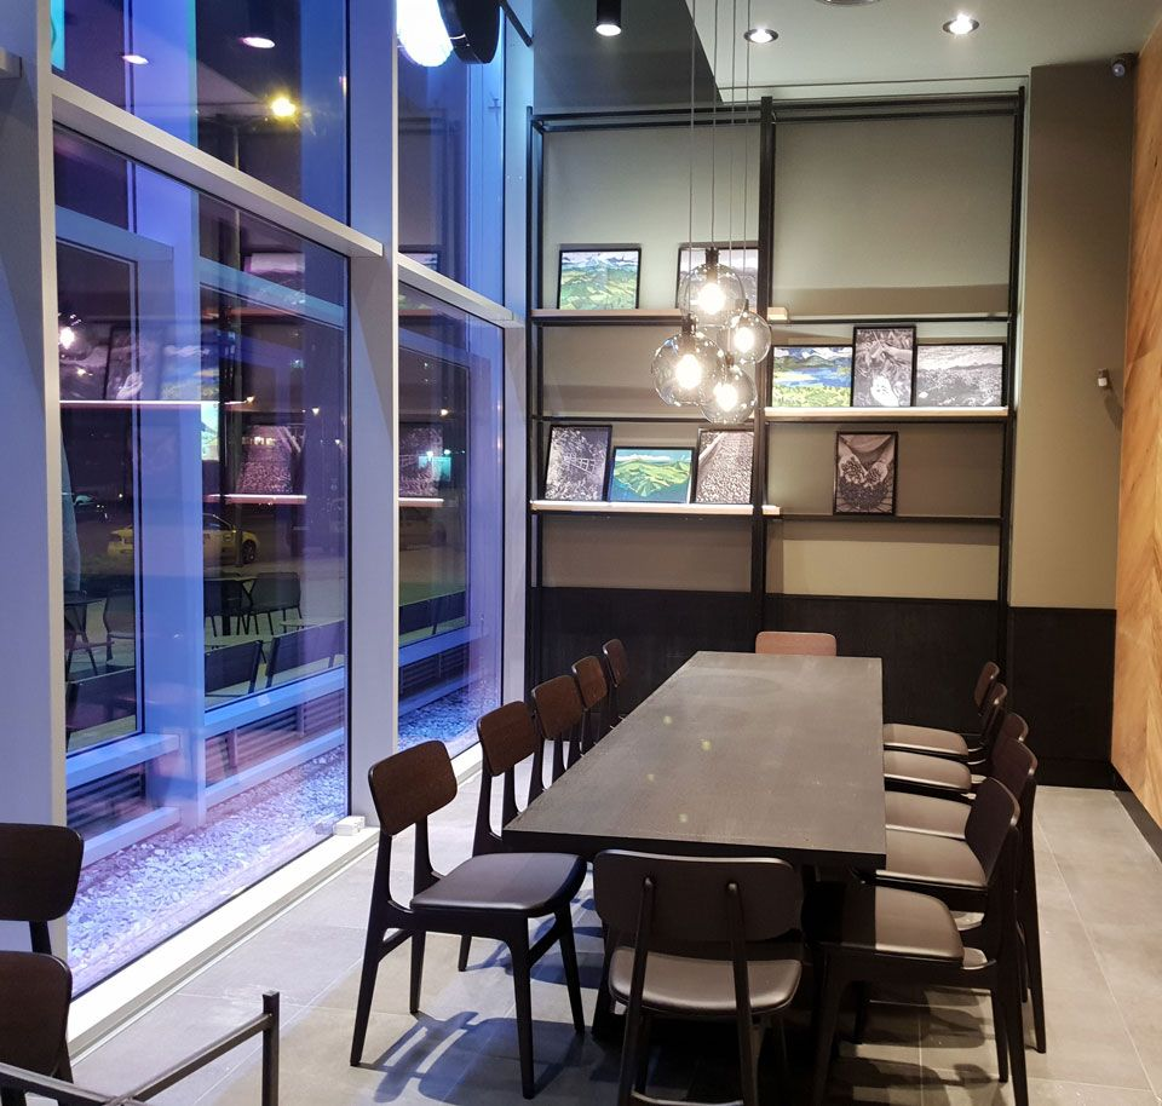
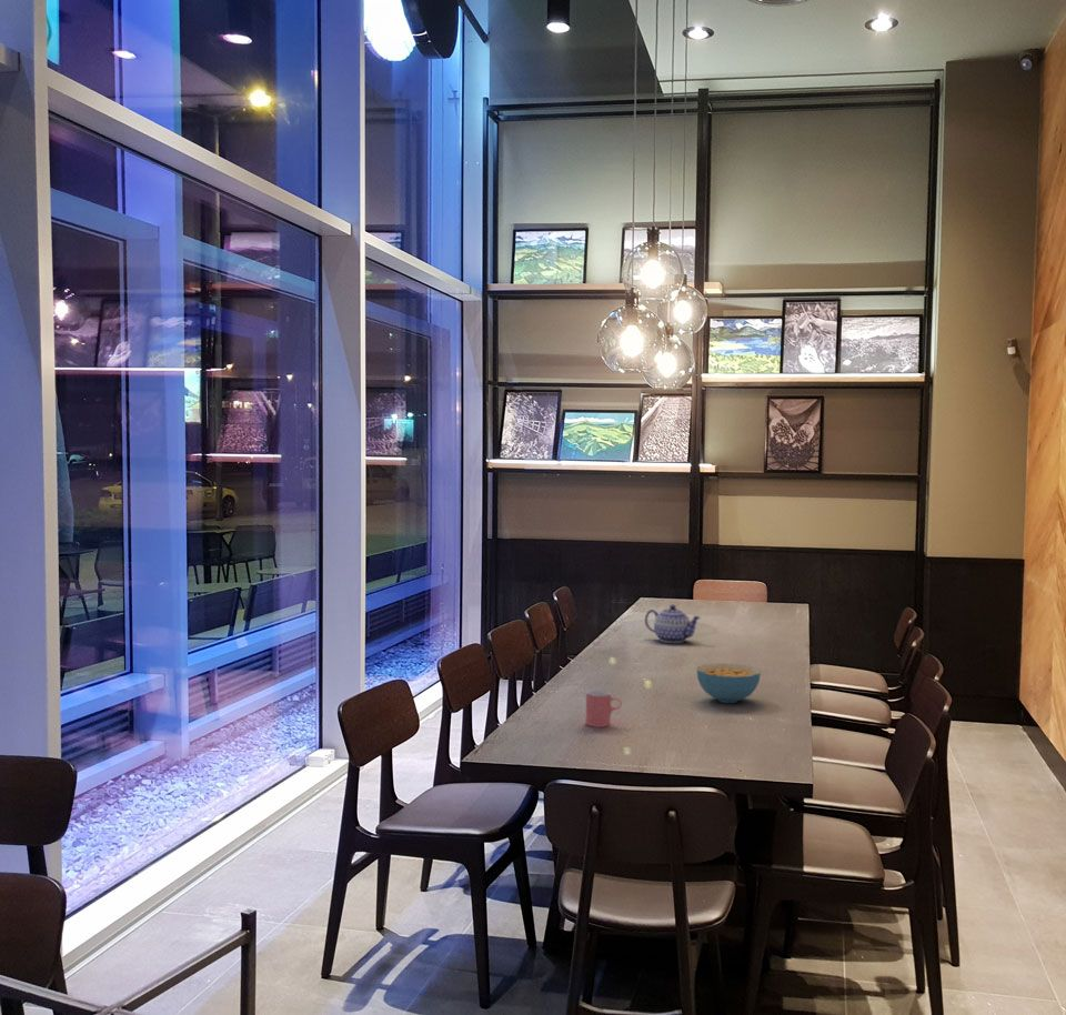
+ teapot (672, 622)
+ cup (603, 709)
+ cereal bowl (727, 685)
